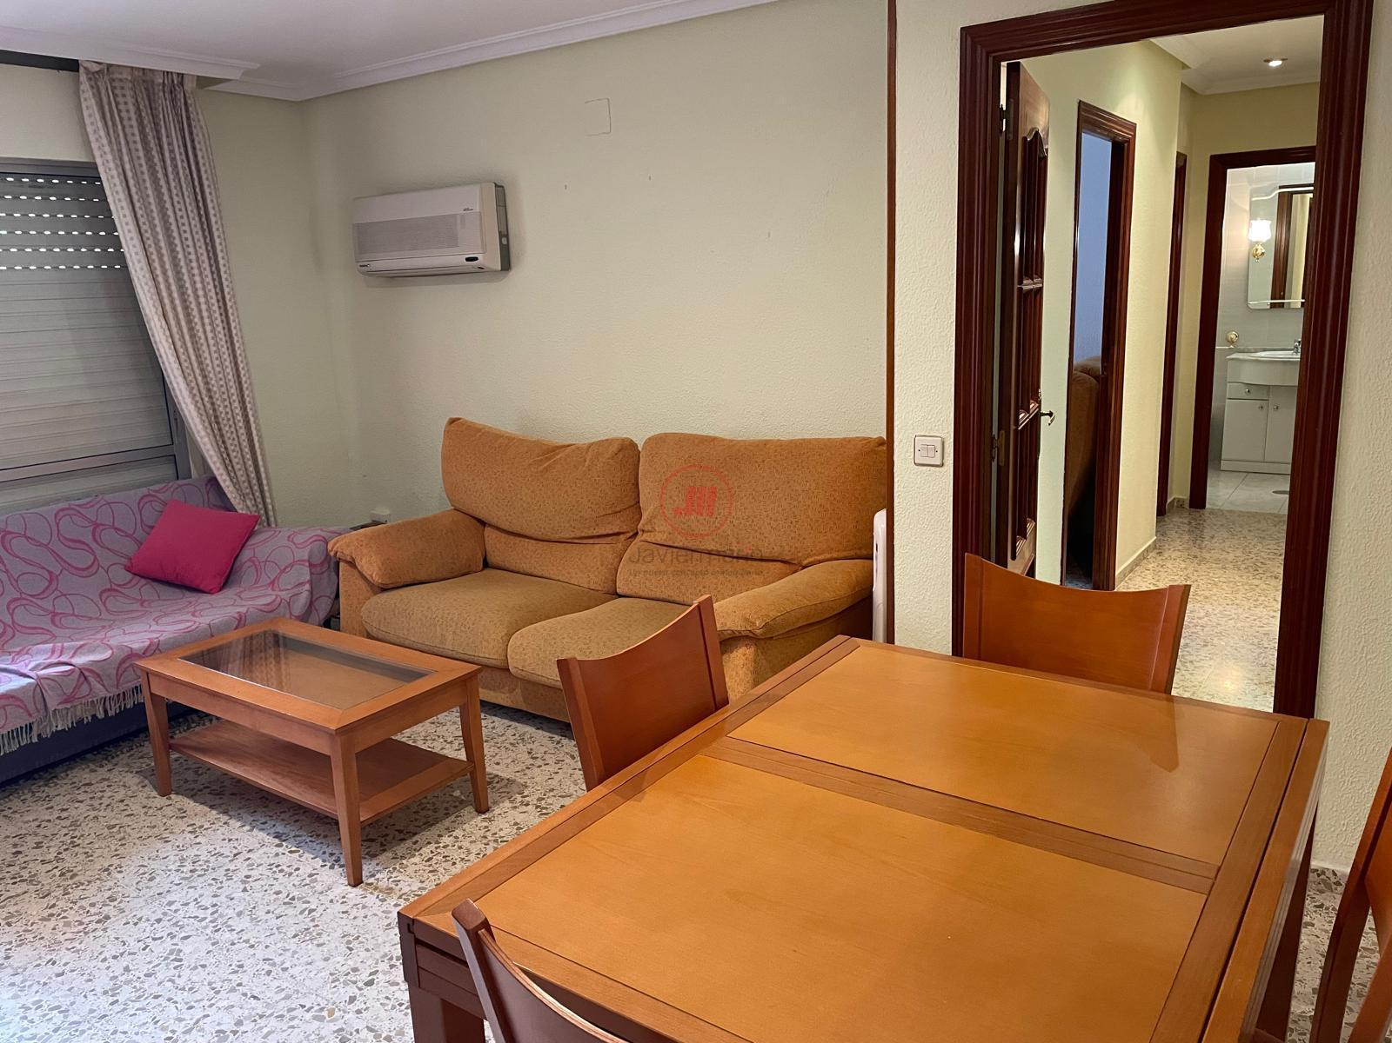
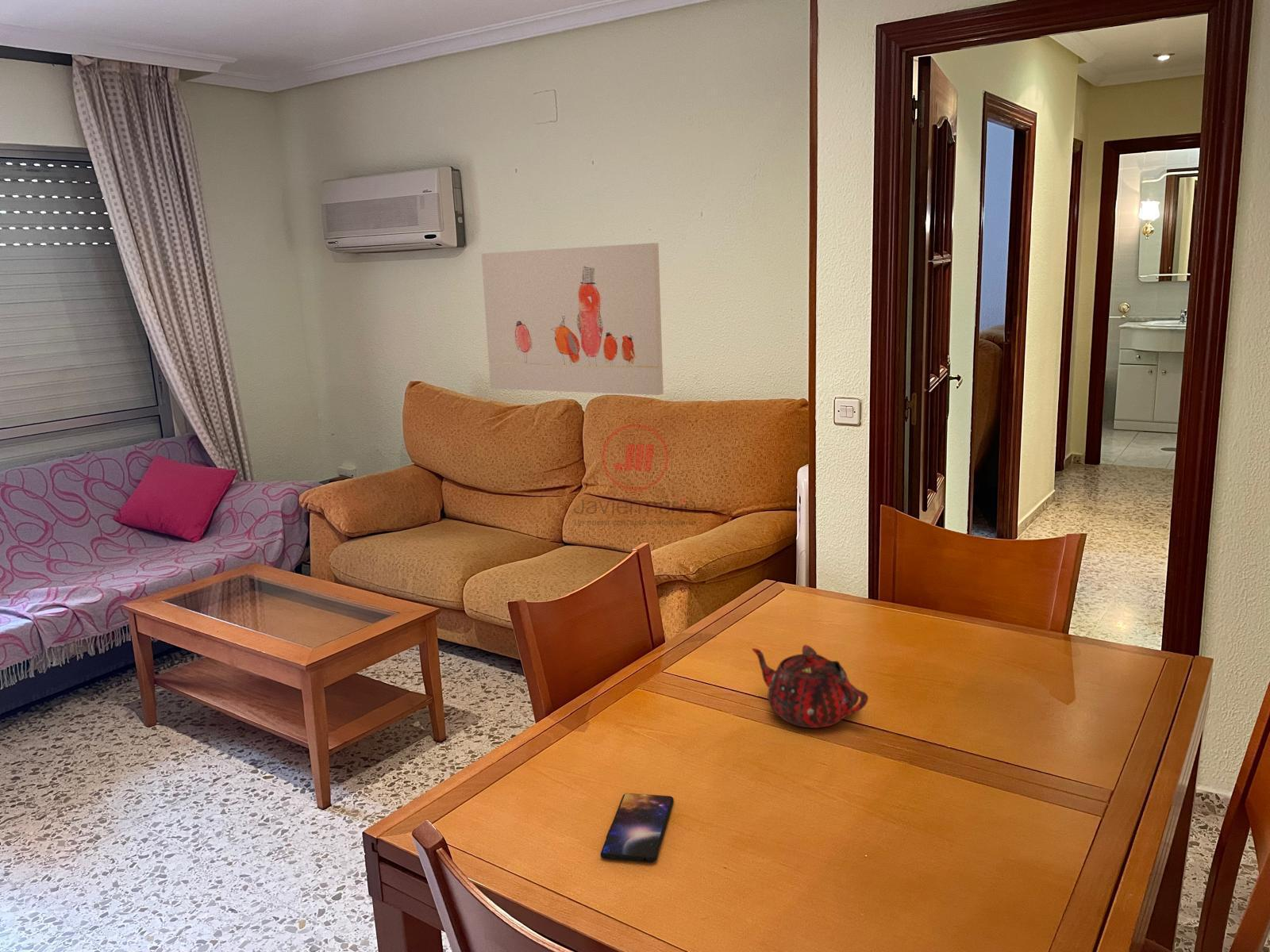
+ teapot (806, 681)
+ smartphone (638, 825)
+ wall art (568, 321)
